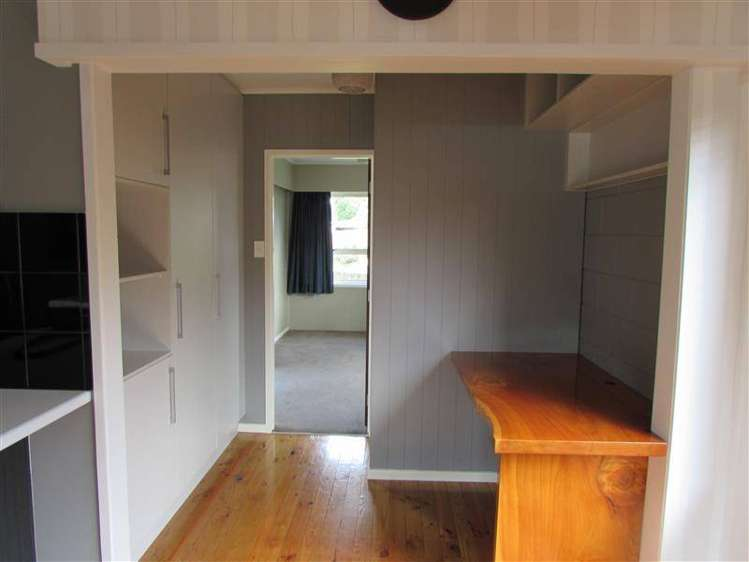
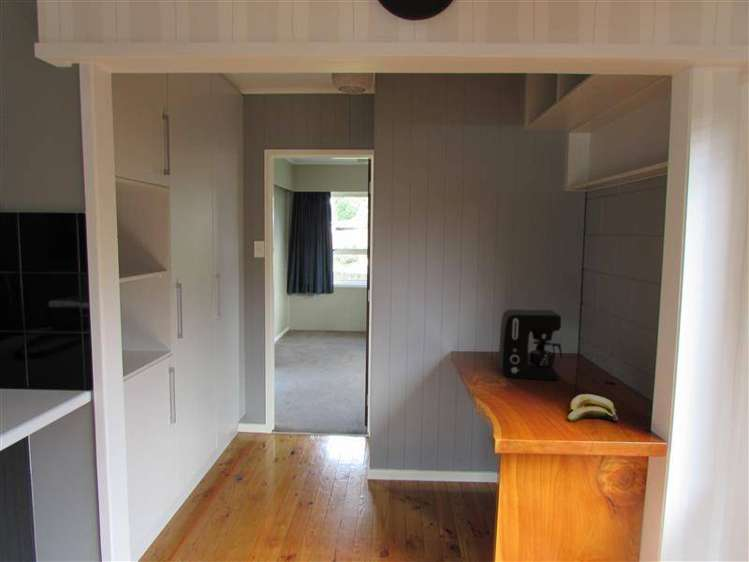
+ coffee maker (533, 343)
+ banana (593, 408)
